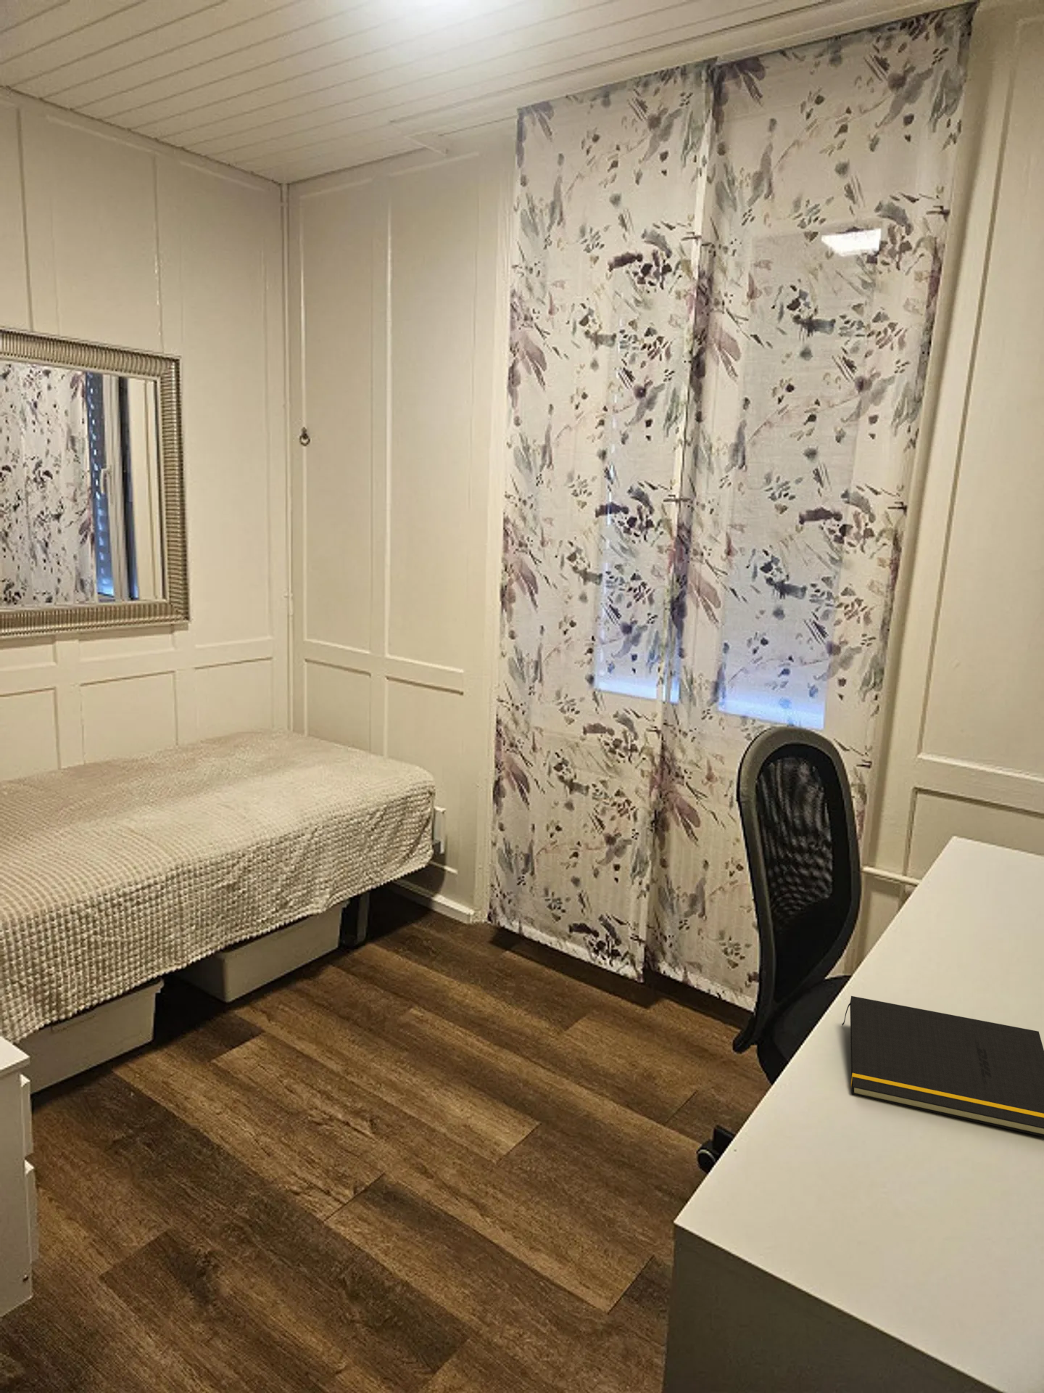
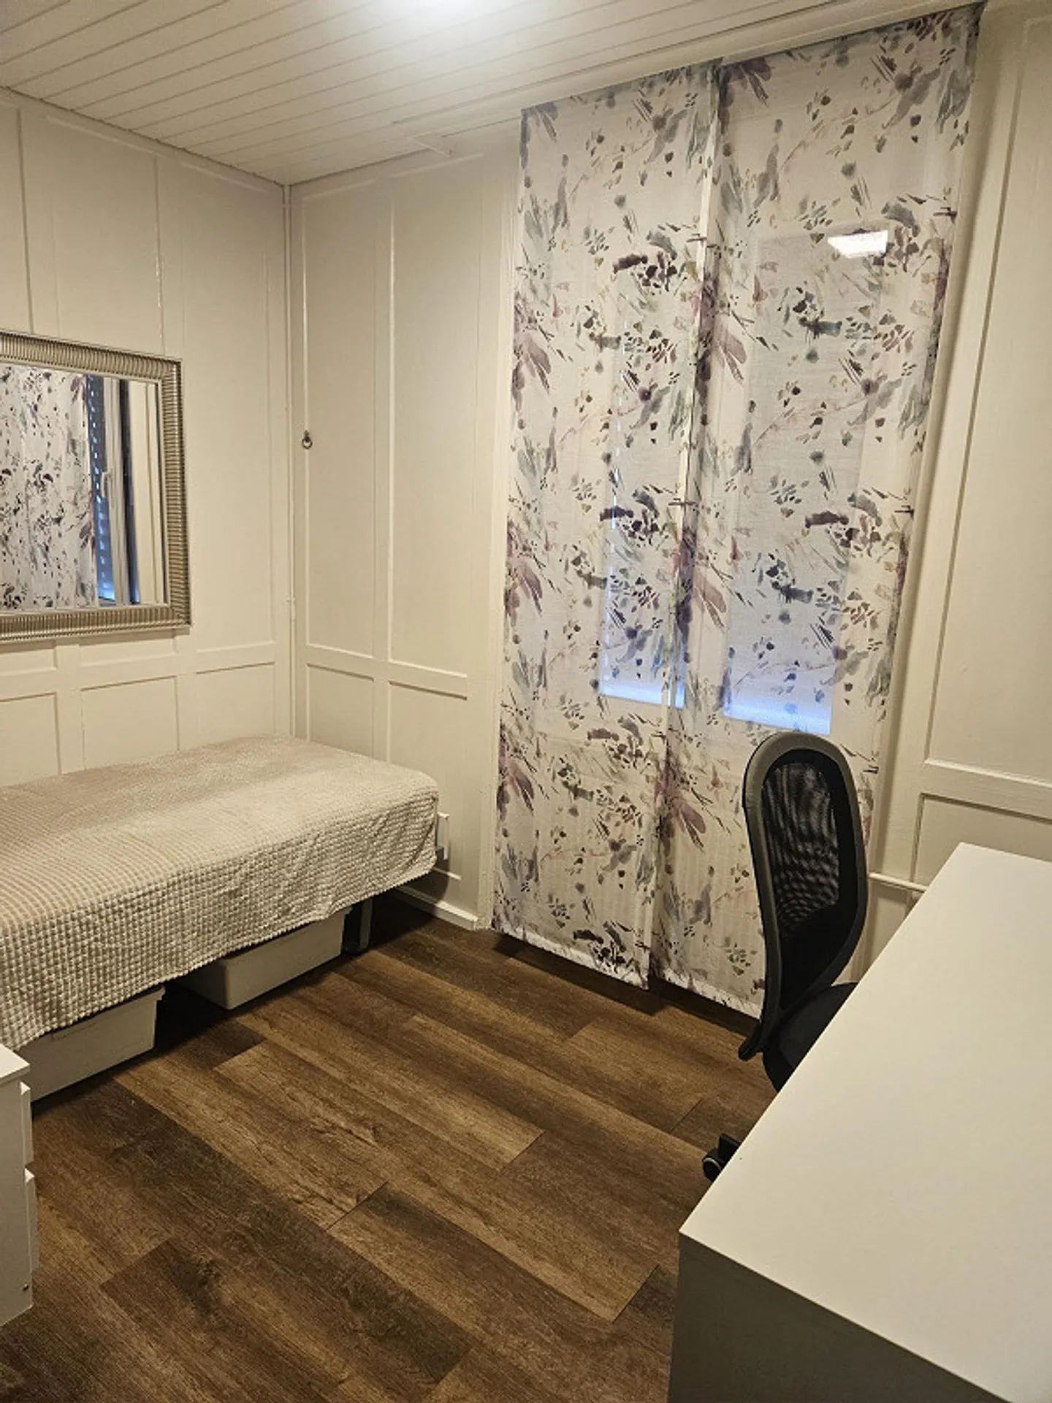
- notepad (947, 1062)
